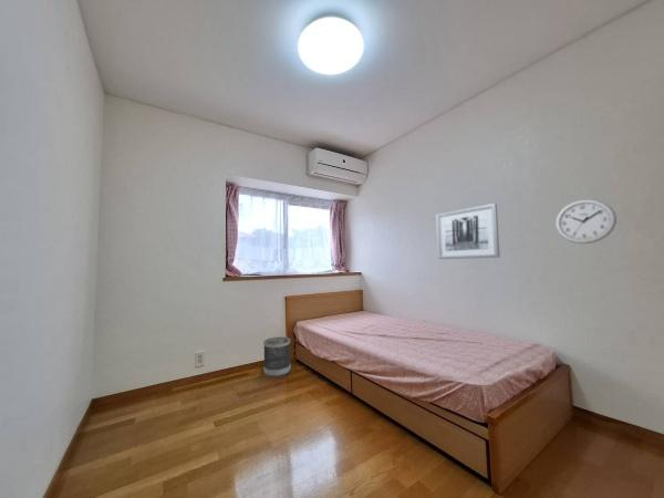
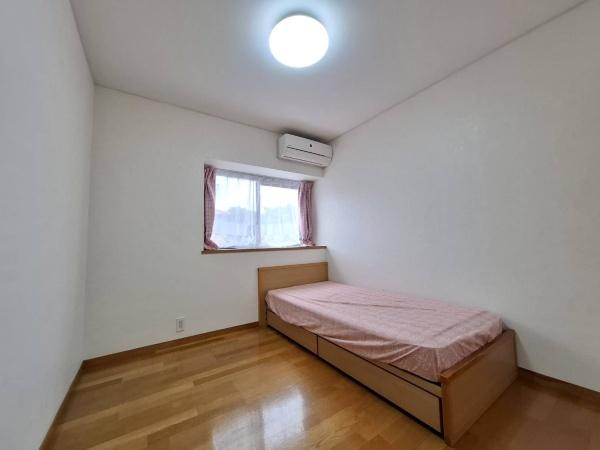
- wall clock (583, 221)
- wall art (464, 234)
- wastebasket (277, 355)
